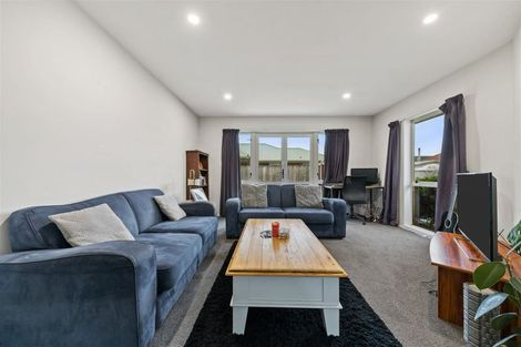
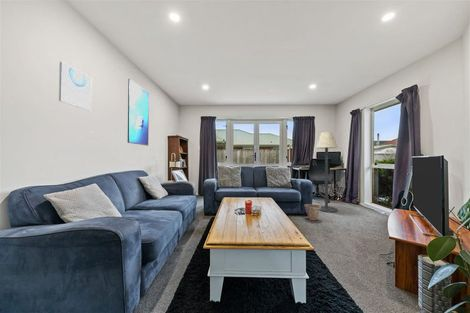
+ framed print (139, 115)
+ floor lamp (326, 171)
+ wall art (76, 88)
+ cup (312, 212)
